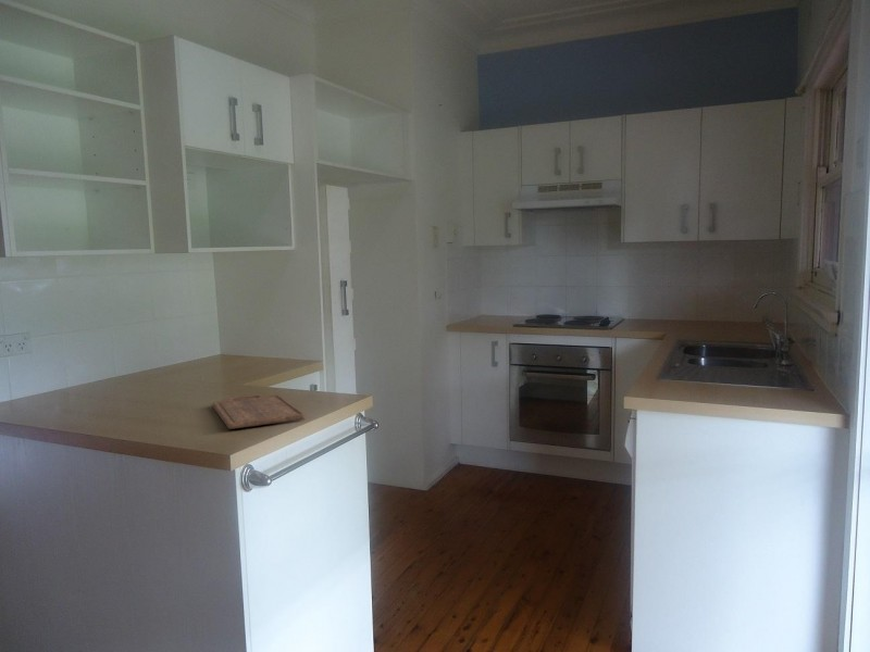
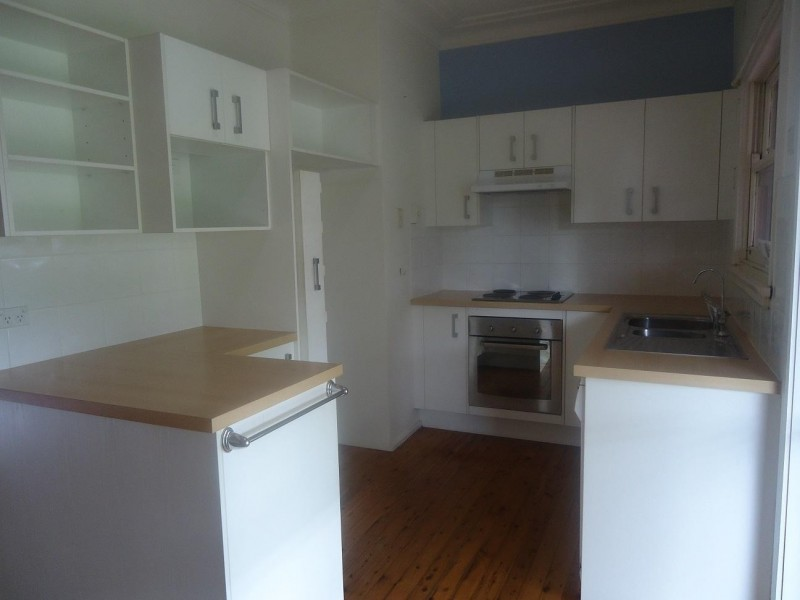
- cutting board (254, 409)
